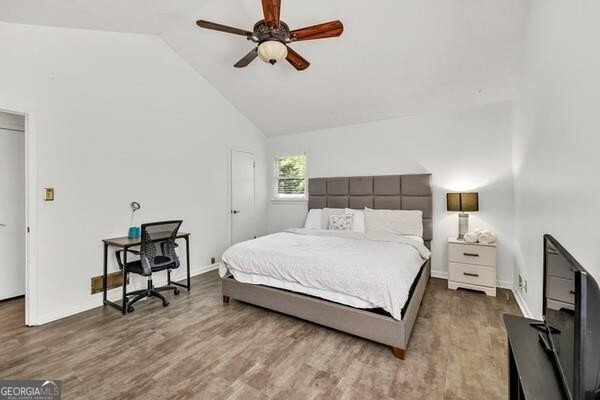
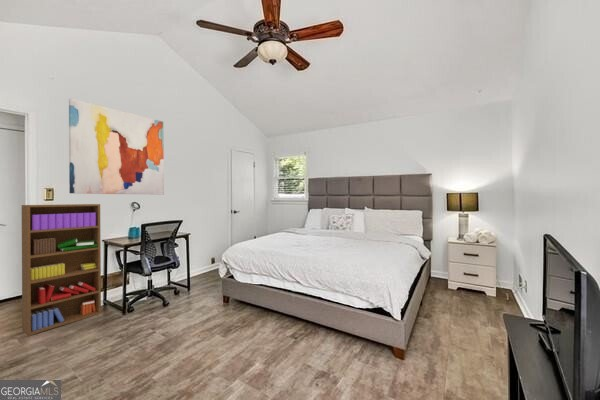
+ wall art (122, 152)
+ bookshelf (64, 263)
